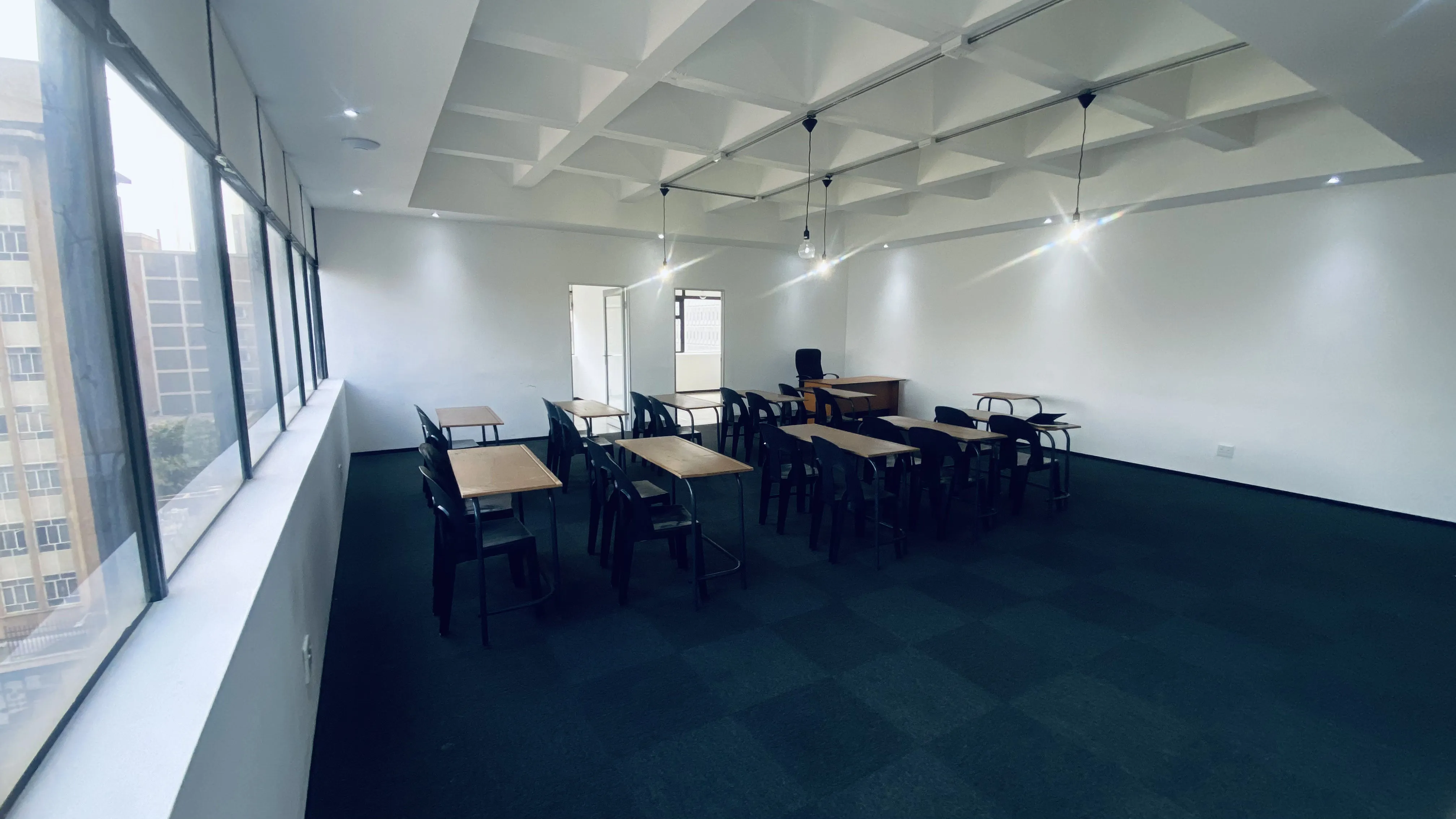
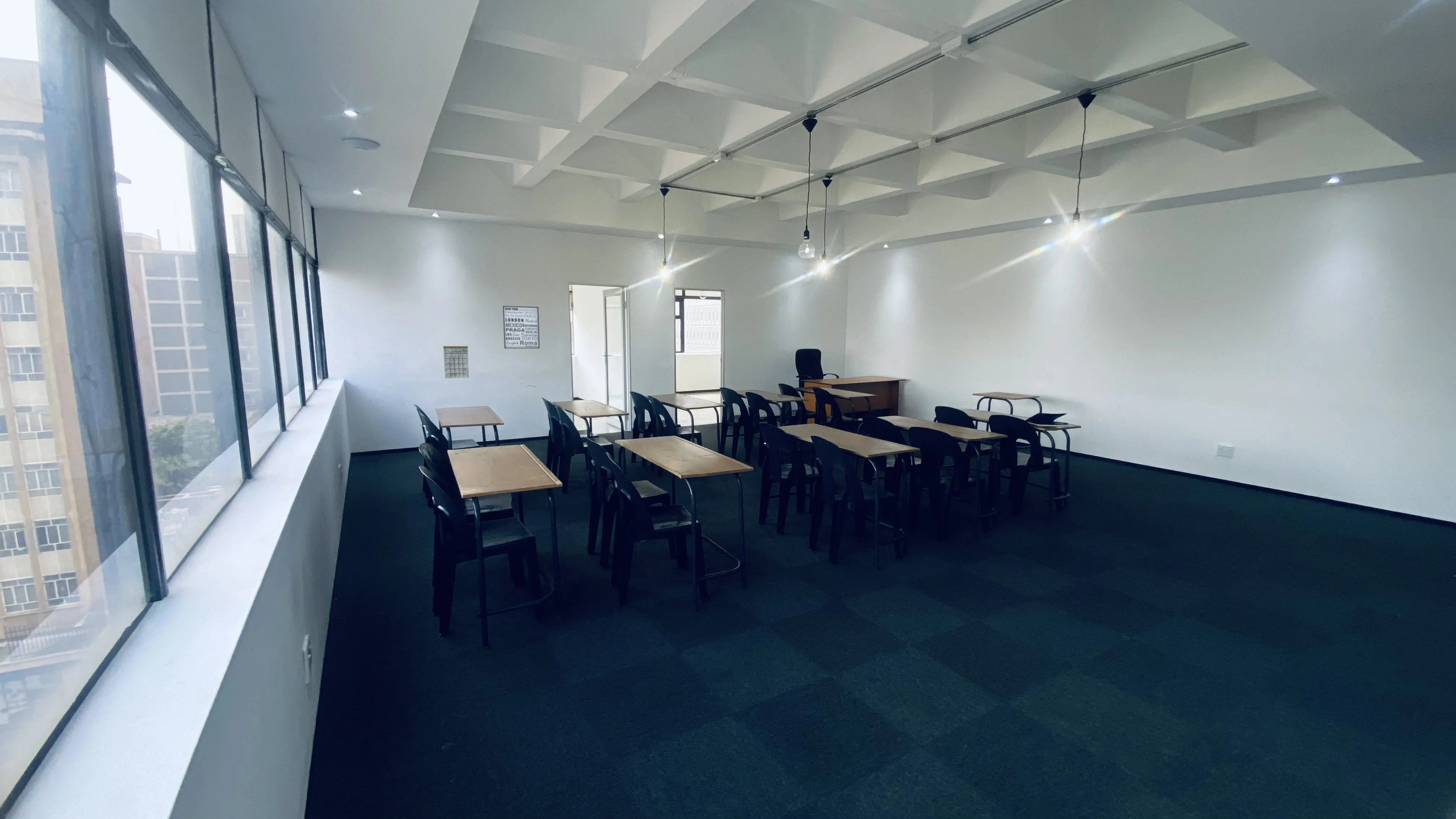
+ wall art (521, 328)
+ calendar (456, 358)
